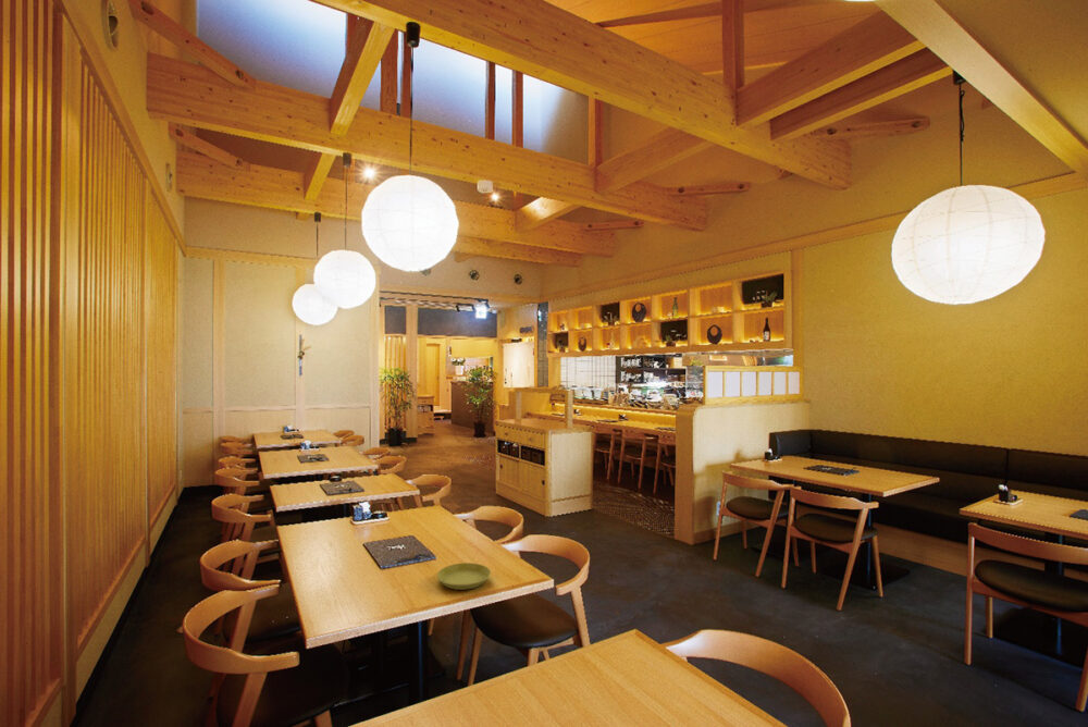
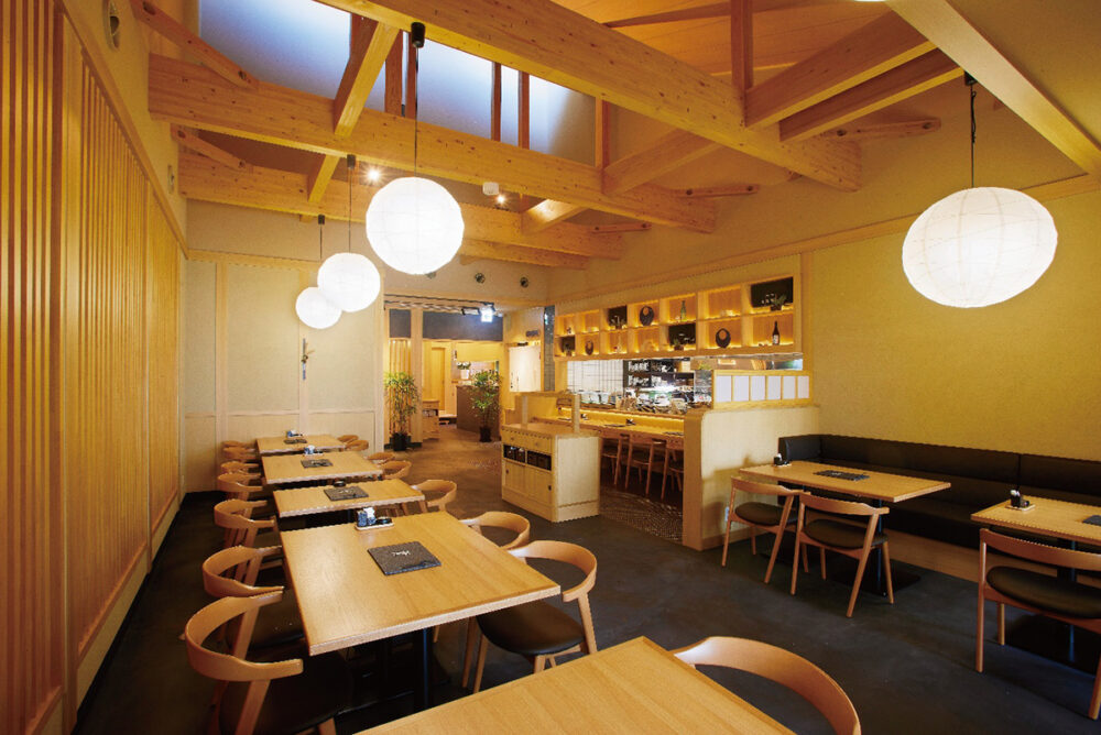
- saucer (463, 577)
